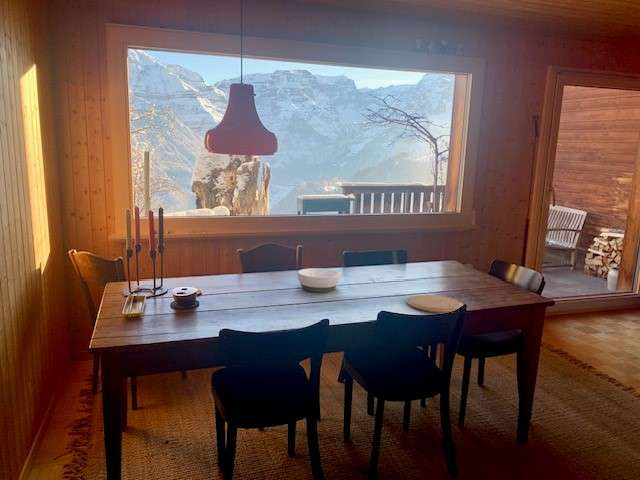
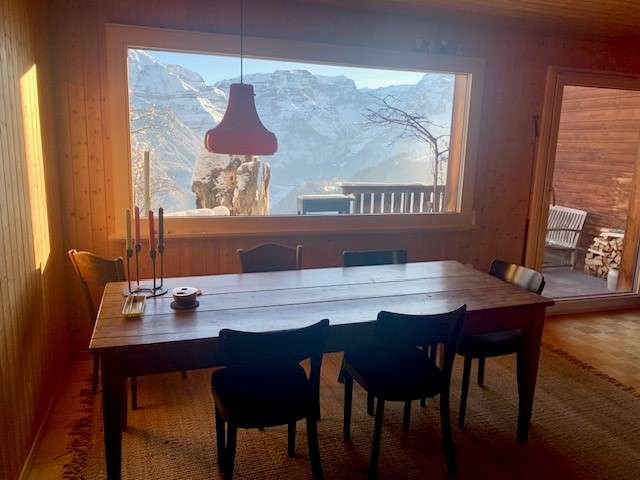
- bowl (318, 280)
- plate (434, 303)
